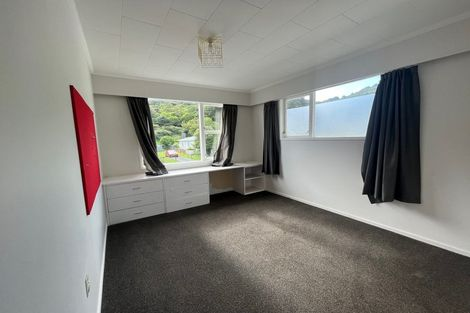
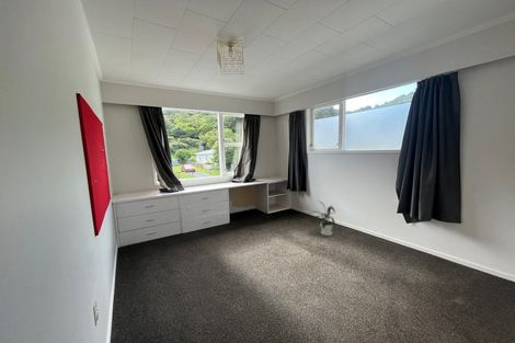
+ house plant (325, 218)
